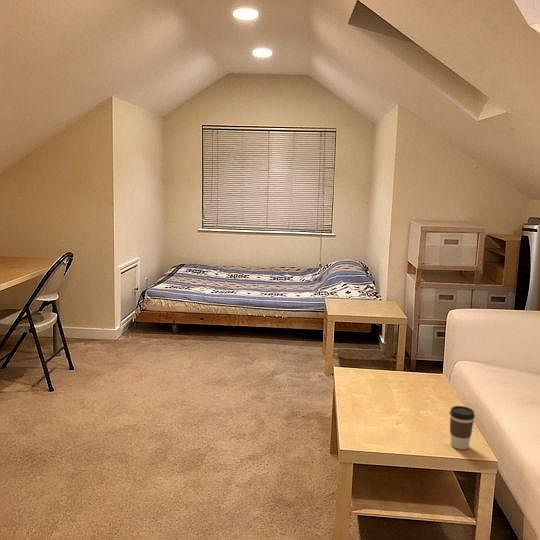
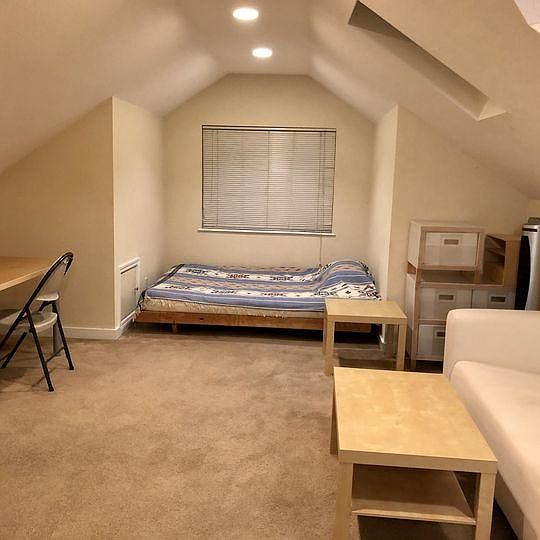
- coffee cup (461, 427)
